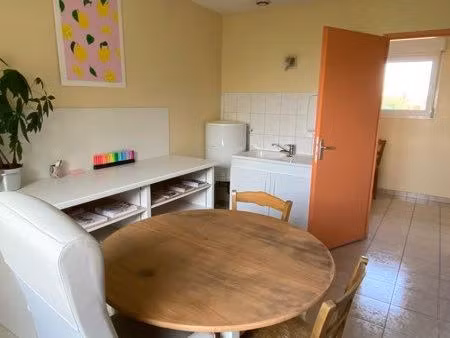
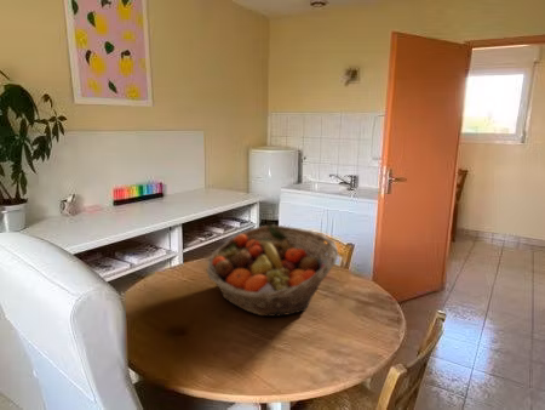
+ fruit basket (269, 266)
